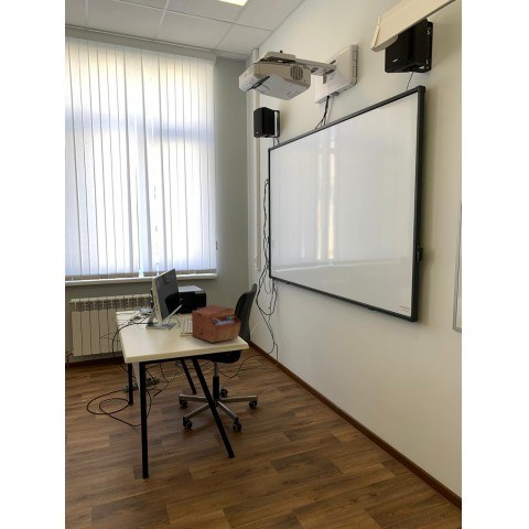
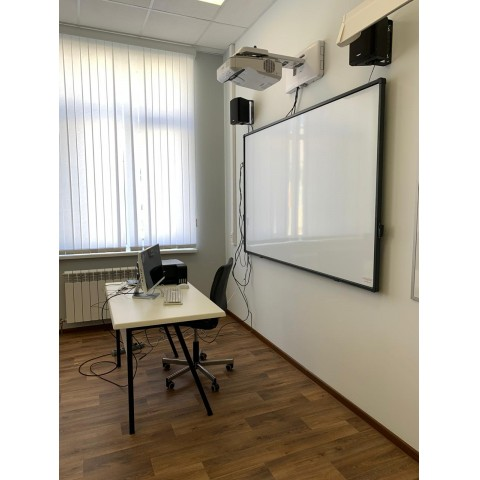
- sewing box (215, 323)
